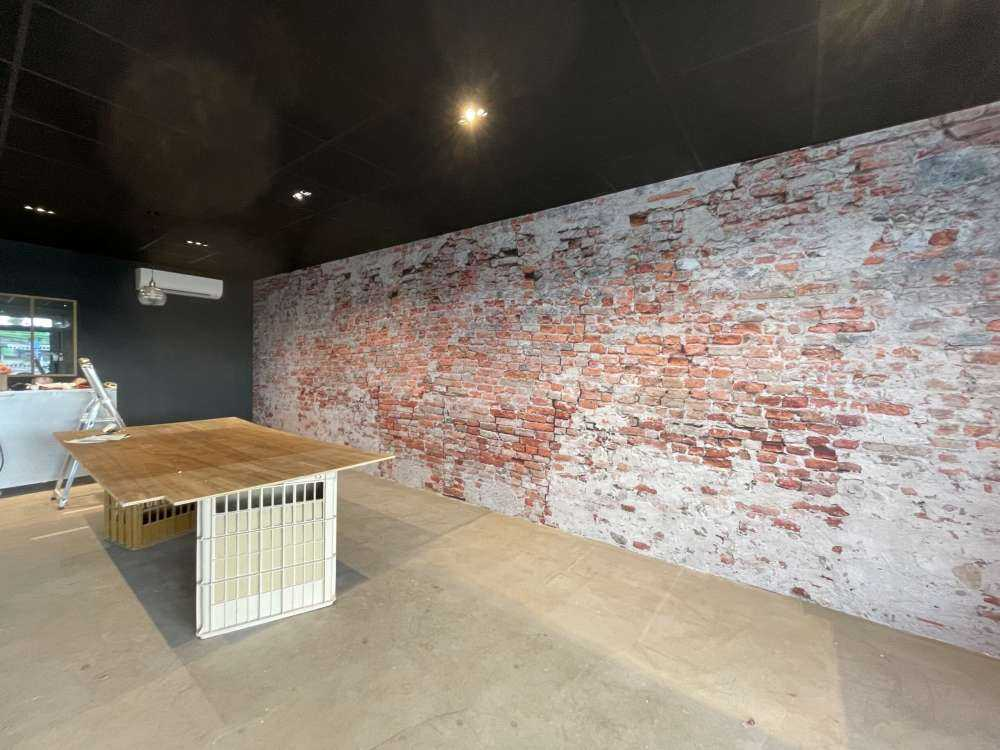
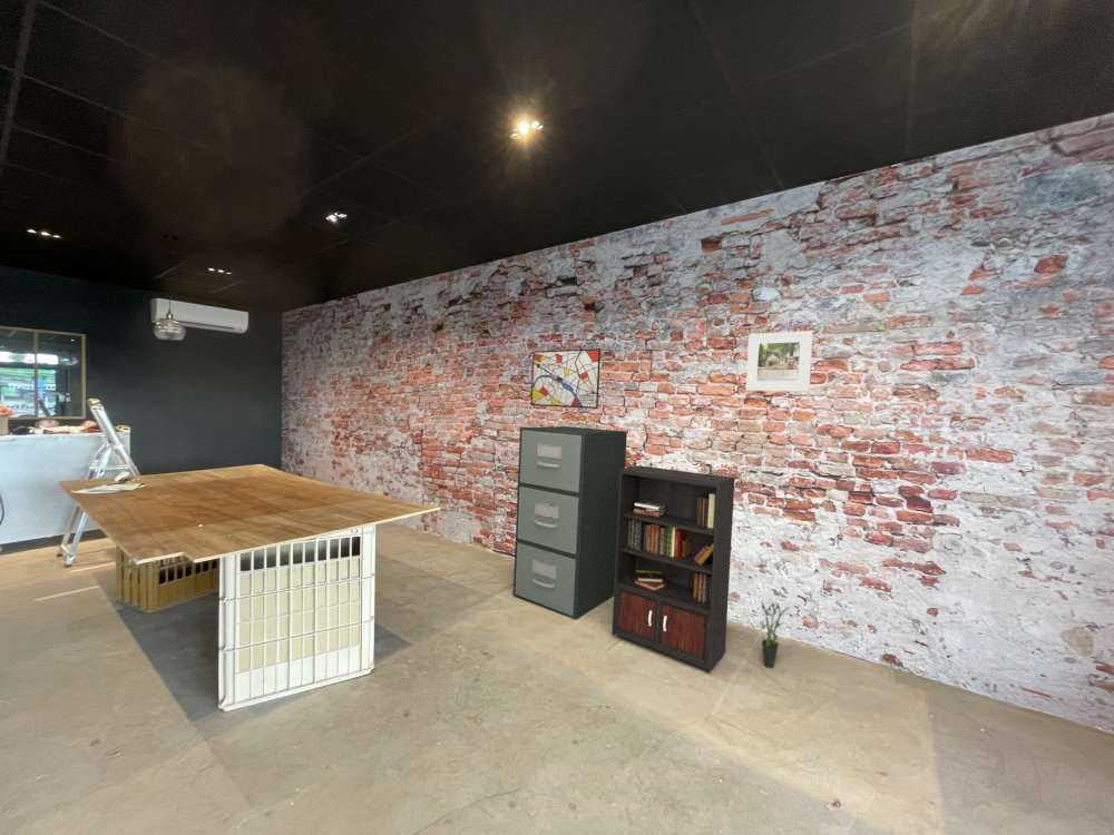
+ filing cabinet (568, 512)
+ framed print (778, 362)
+ wall art (564, 379)
+ potted plant (774, 633)
+ bookcase (692, 559)
